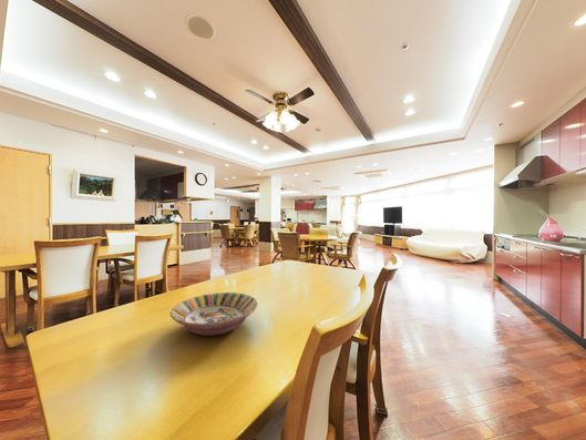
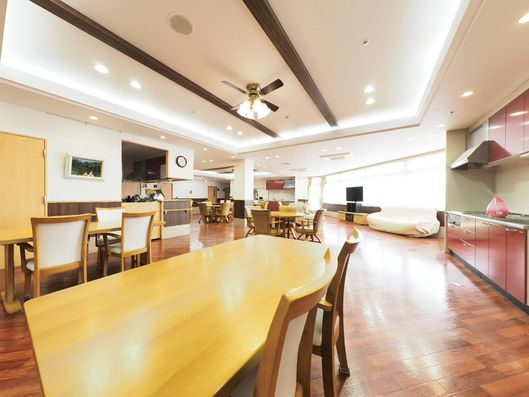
- serving bowl (216, 315)
